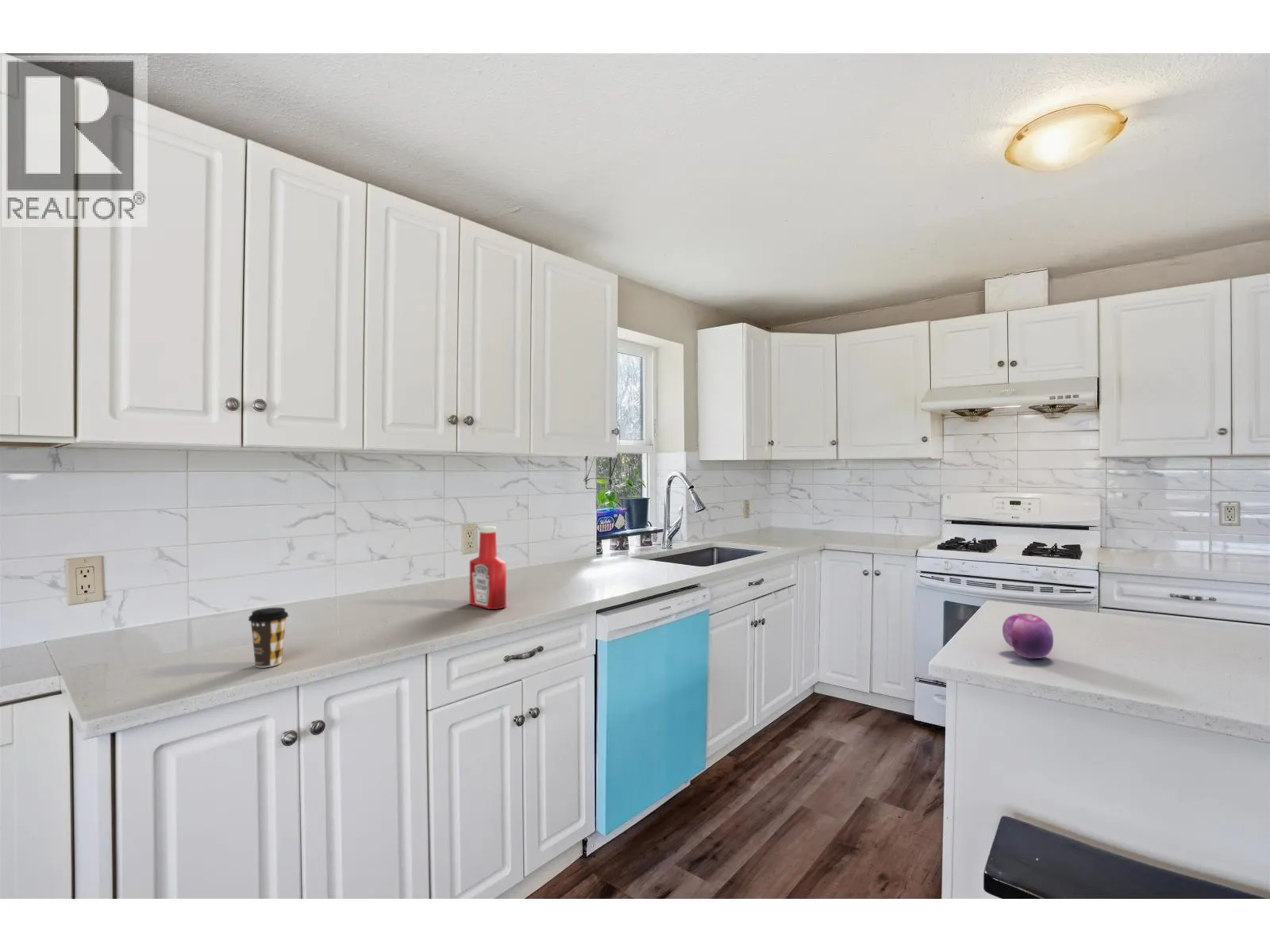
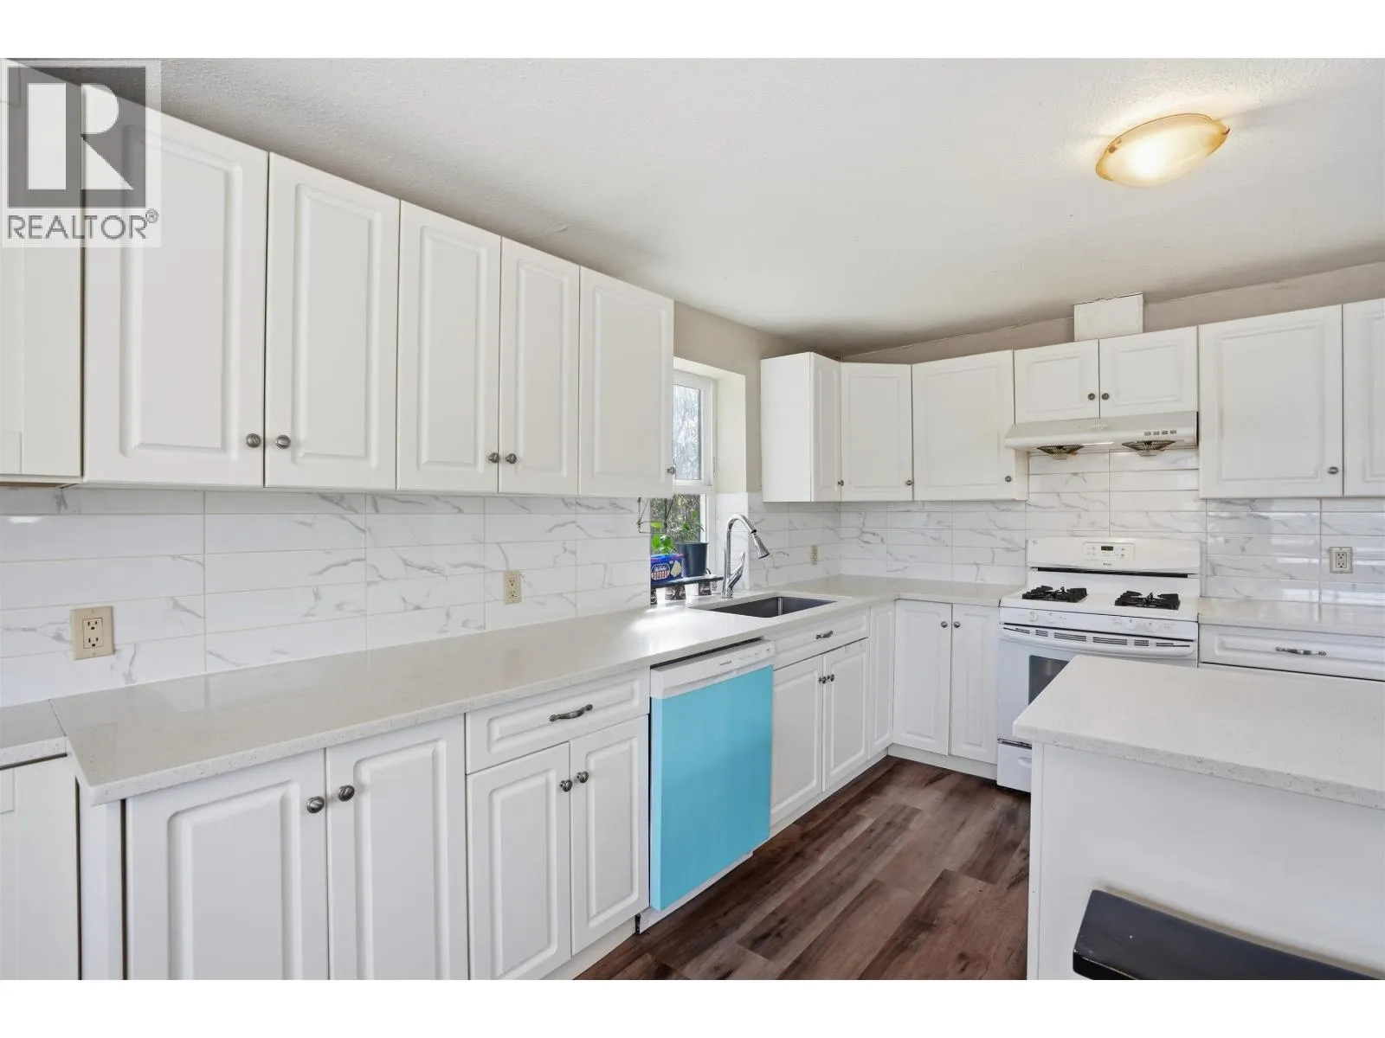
- coffee cup (268, 637)
- fruit (1027, 635)
- soap bottle (487, 566)
